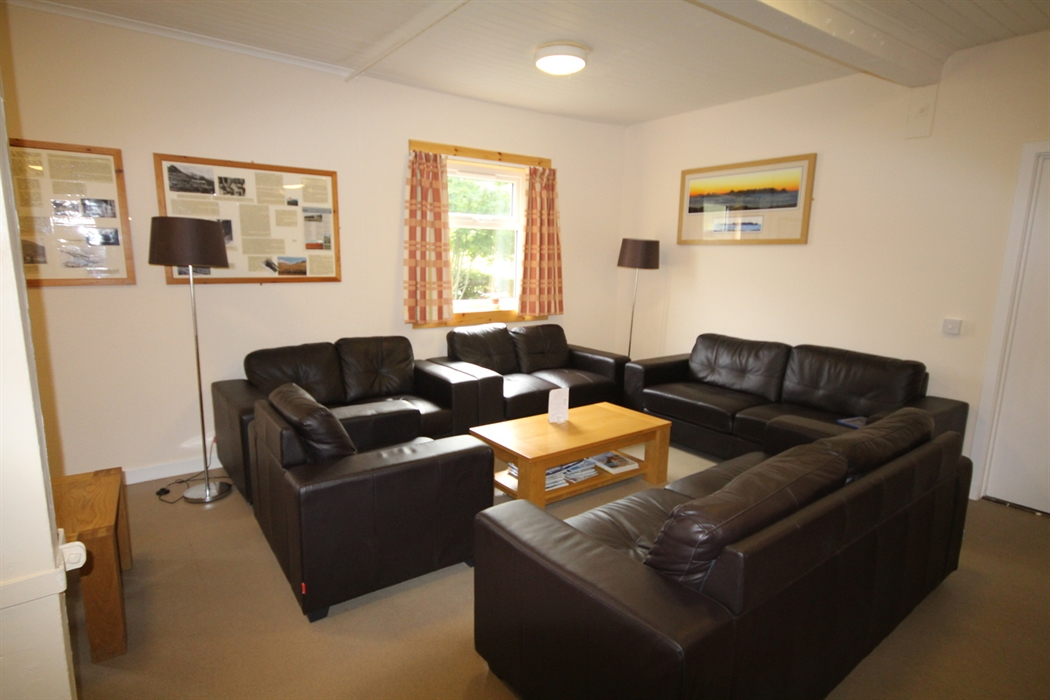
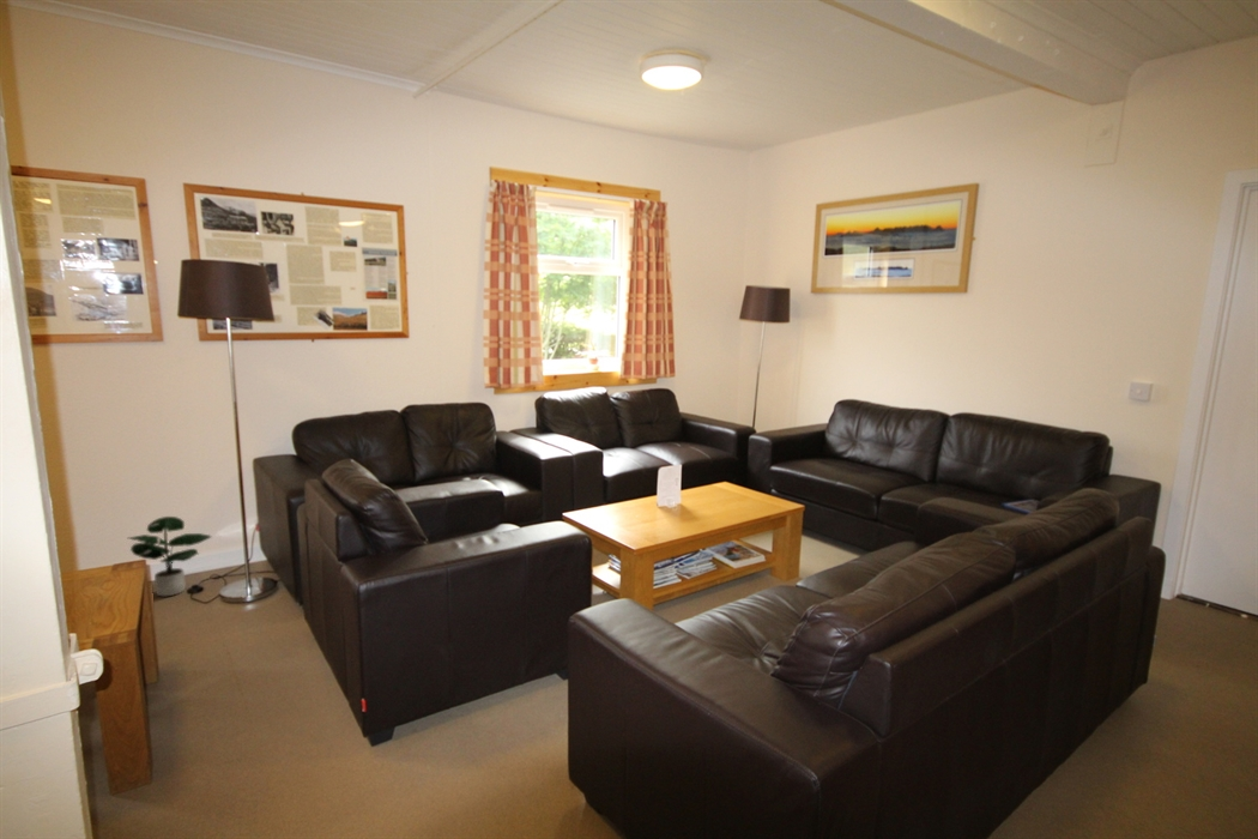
+ potted plant (173, 556)
